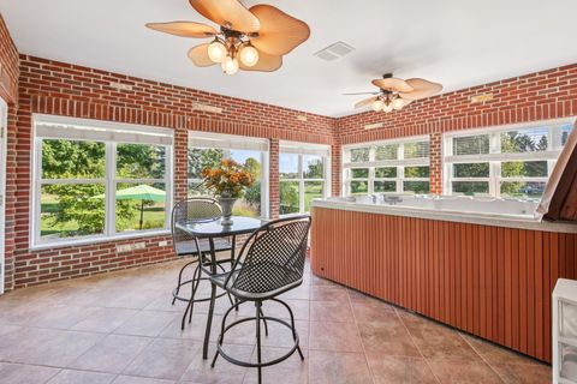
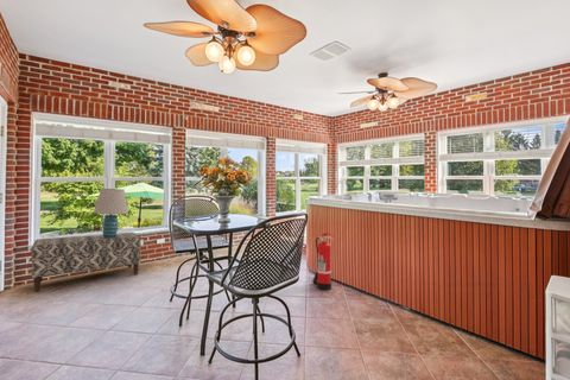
+ lamp (109, 213)
+ fire extinguisher (323, 259)
+ bench (89, 258)
